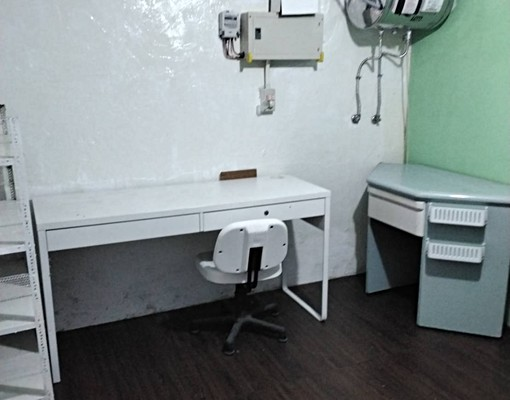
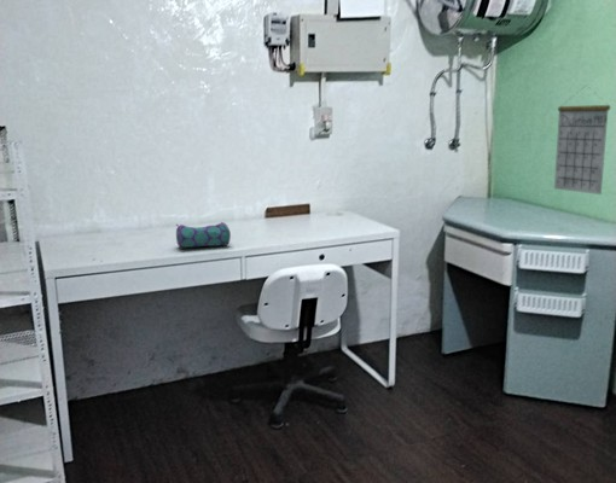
+ calendar (580, 139)
+ pencil case (203, 234)
